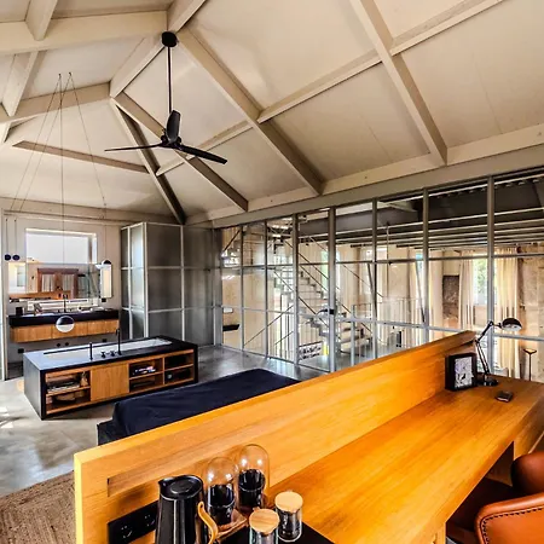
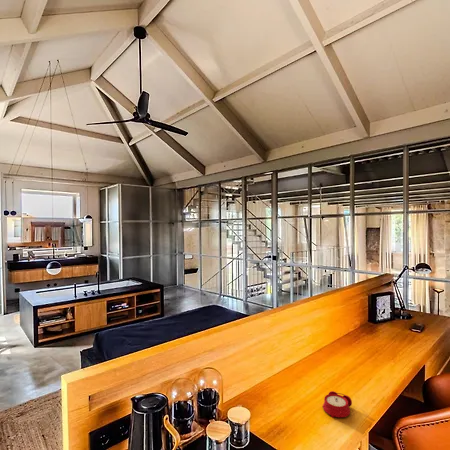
+ alarm clock (337, 402)
